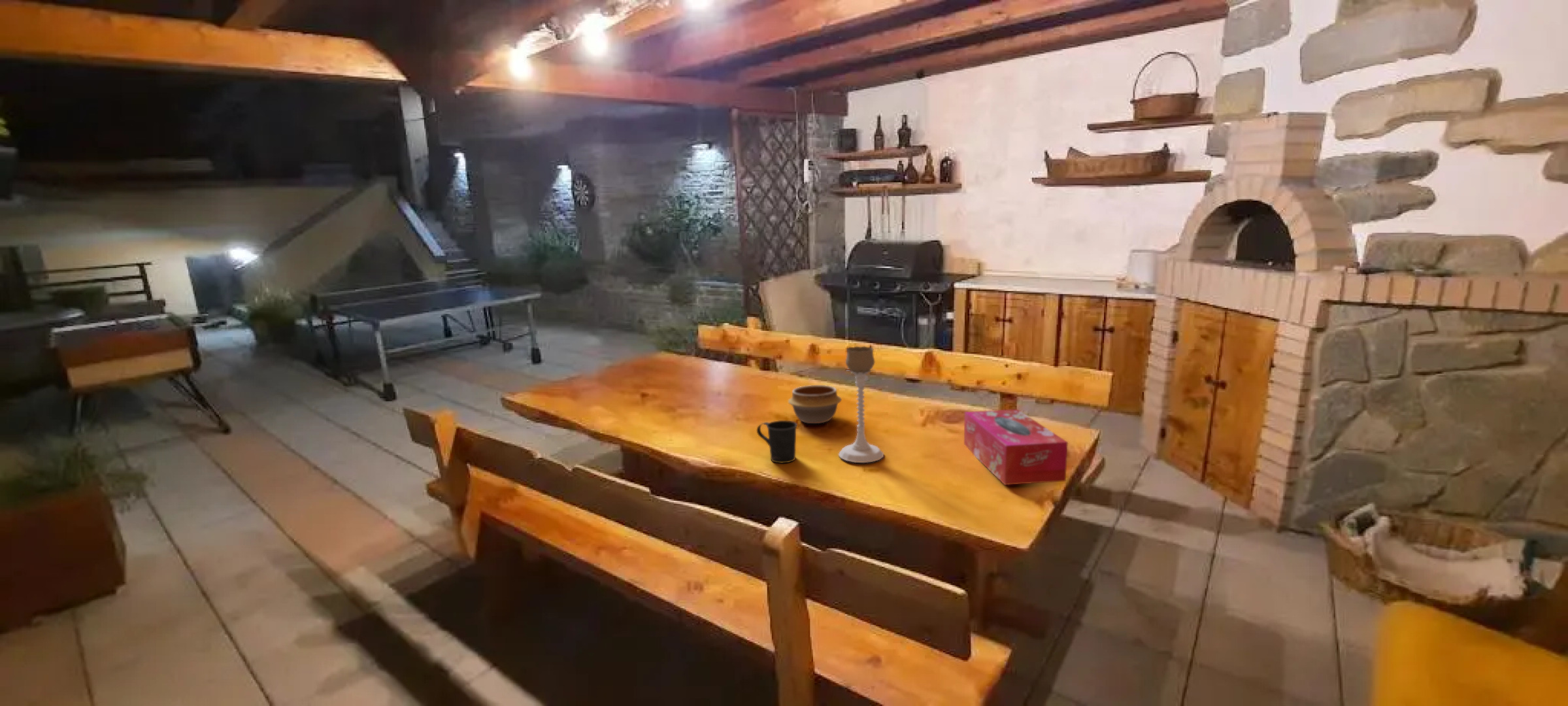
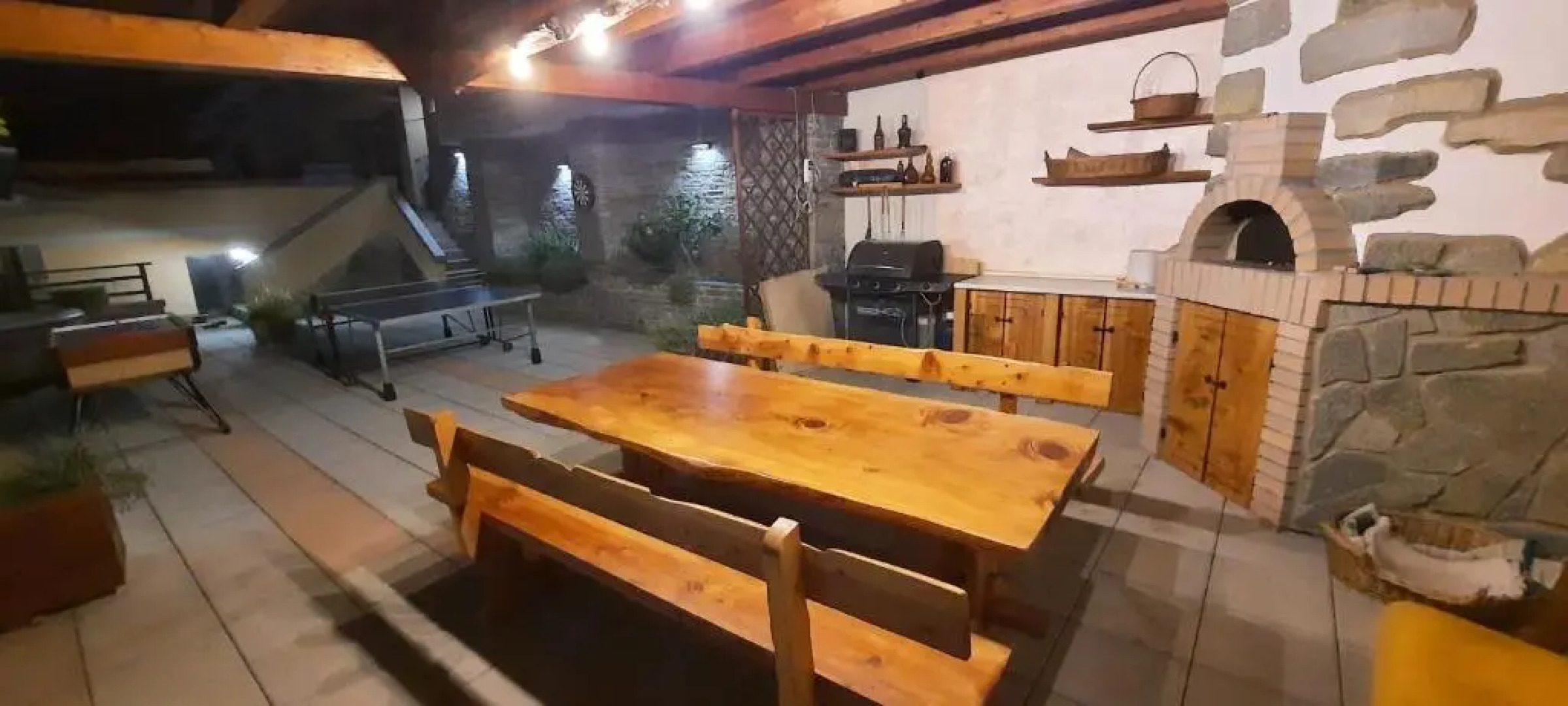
- tissue box (1011, 444)
- candle holder (860, 402)
- bowl (814, 405)
- mug (776, 441)
